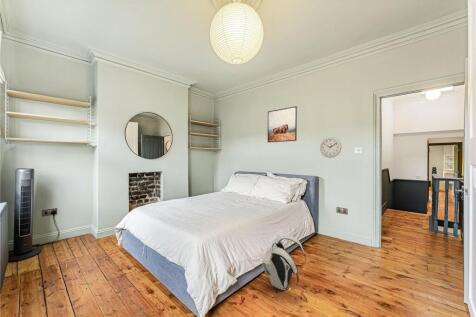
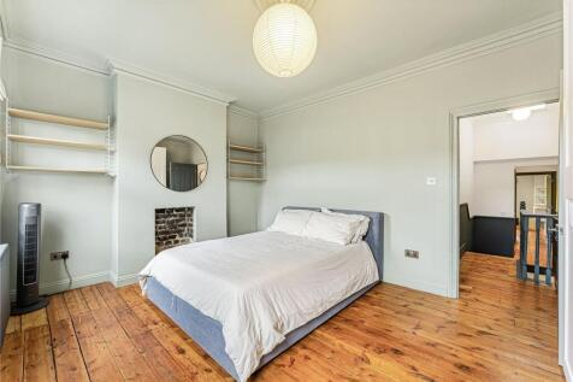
- wall clock (330, 147)
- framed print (281, 125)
- backpack (283, 262)
